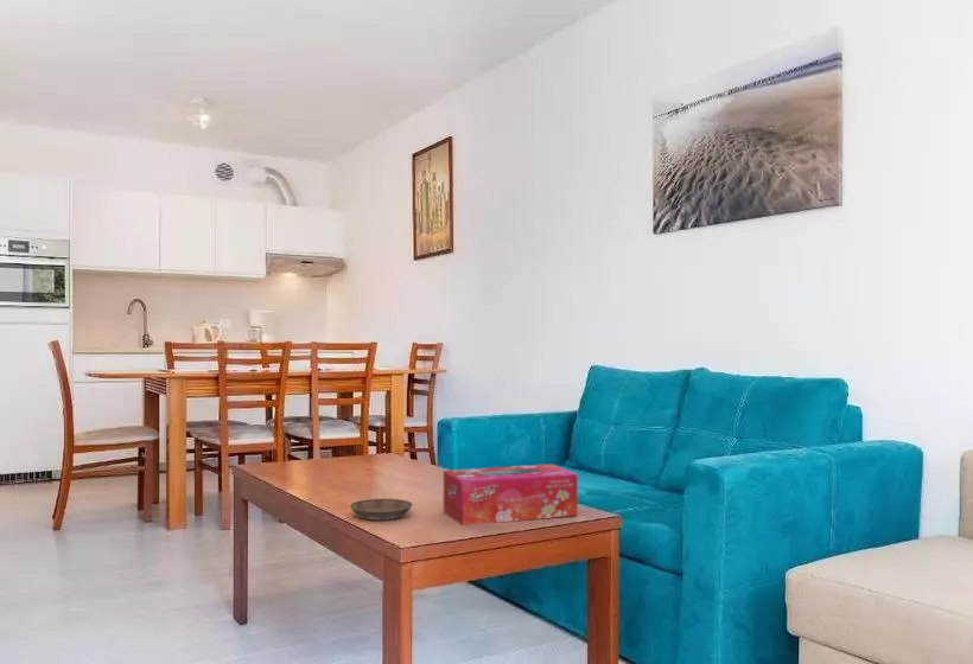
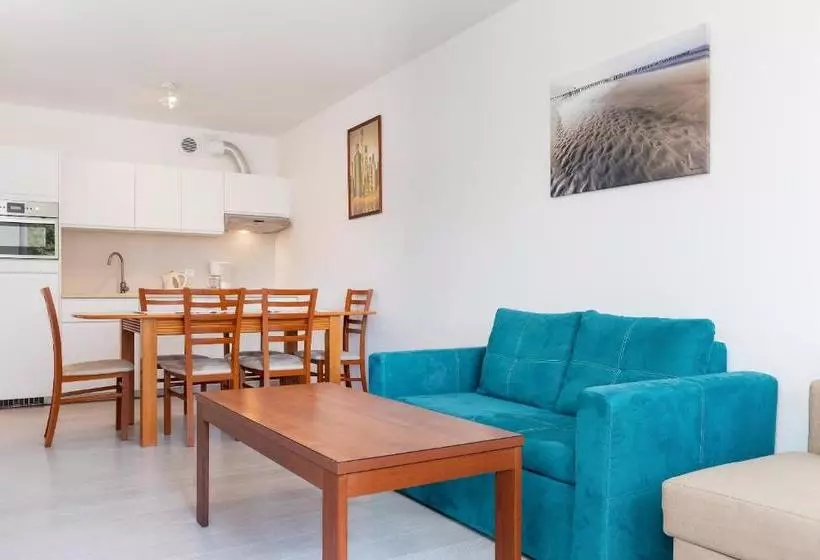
- tissue box (509, 492)
- saucer (381, 510)
